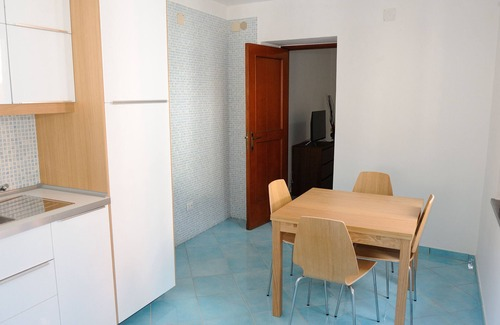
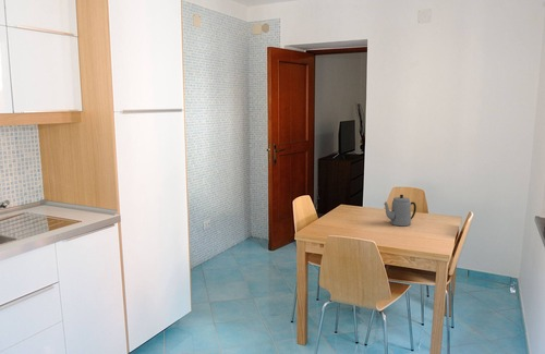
+ teapot (399, 209)
